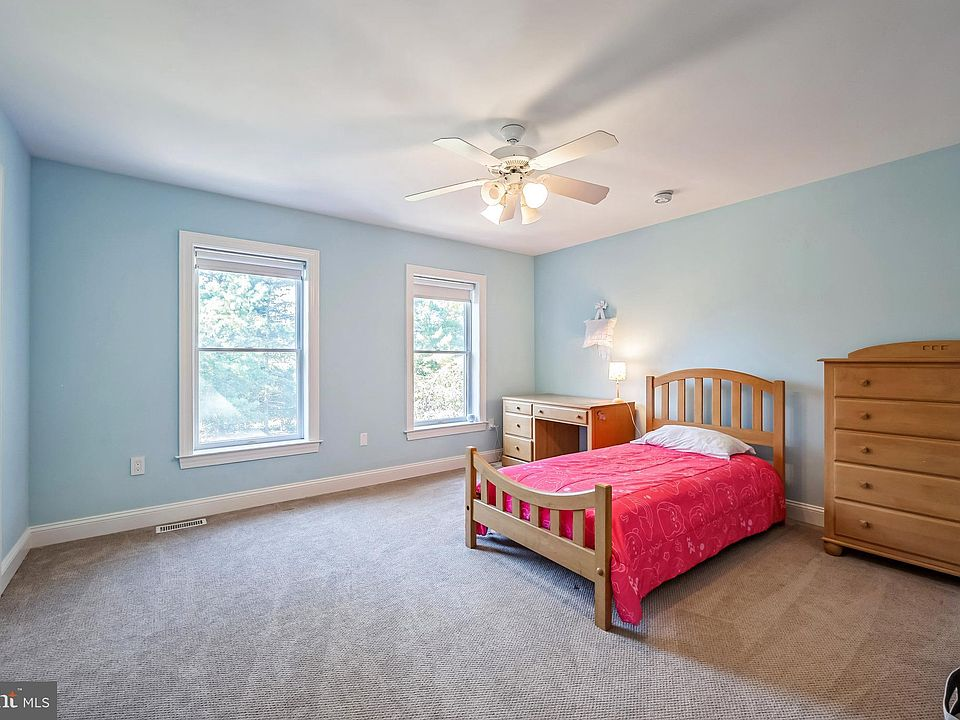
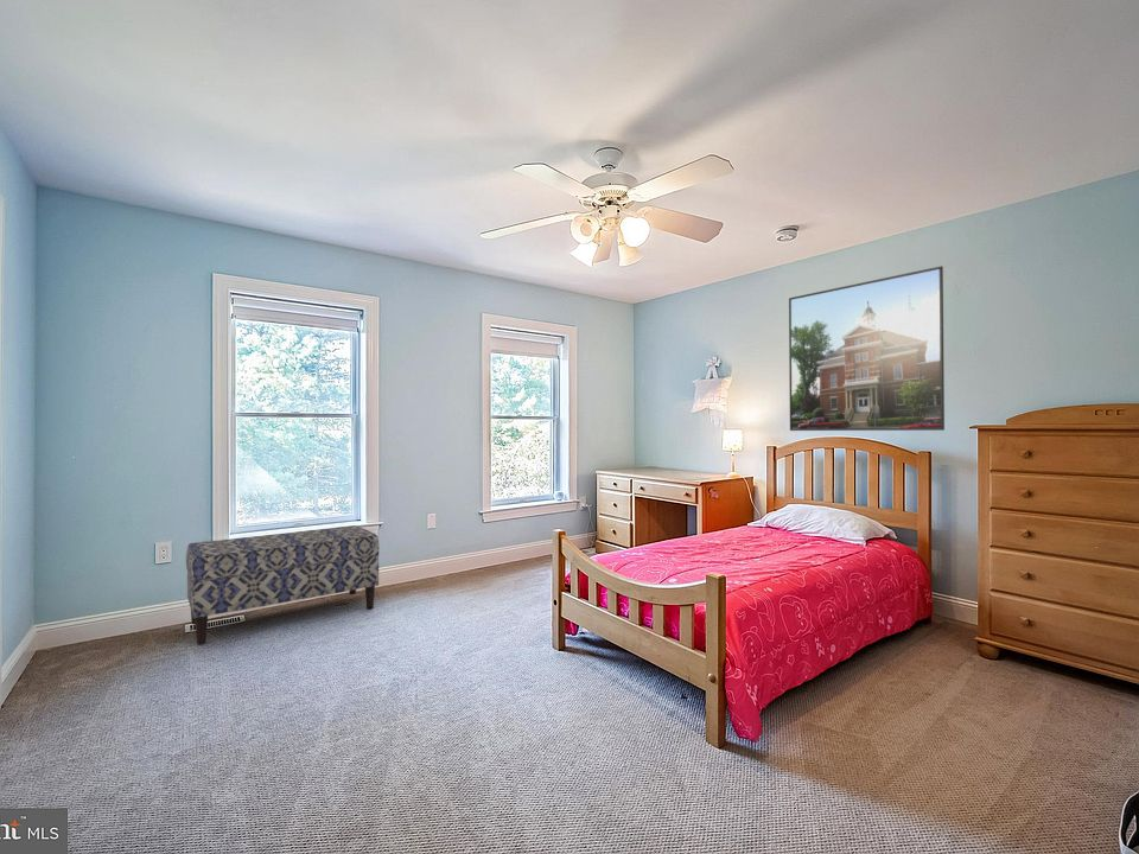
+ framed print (858, 357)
+ bench (286, 576)
